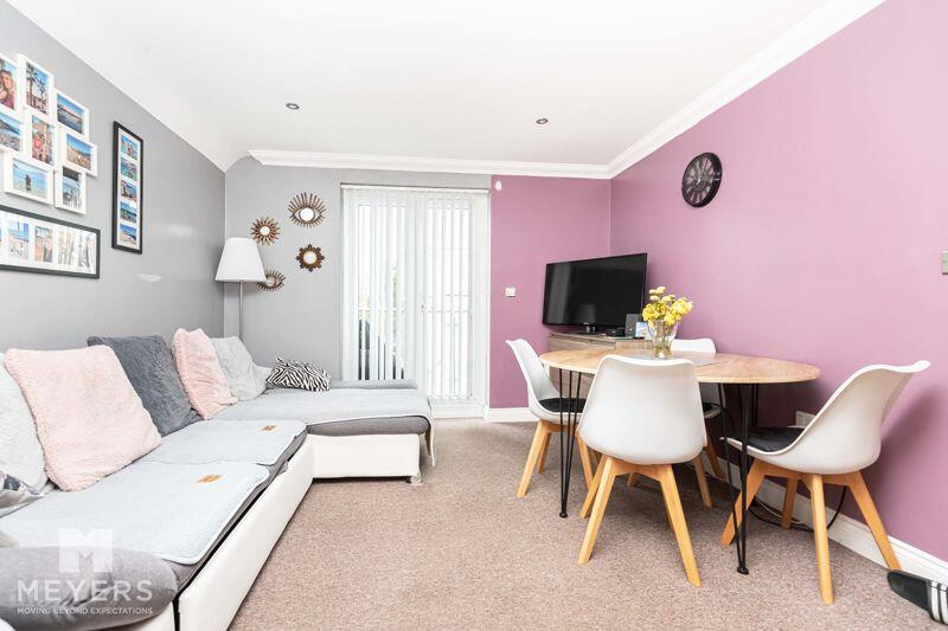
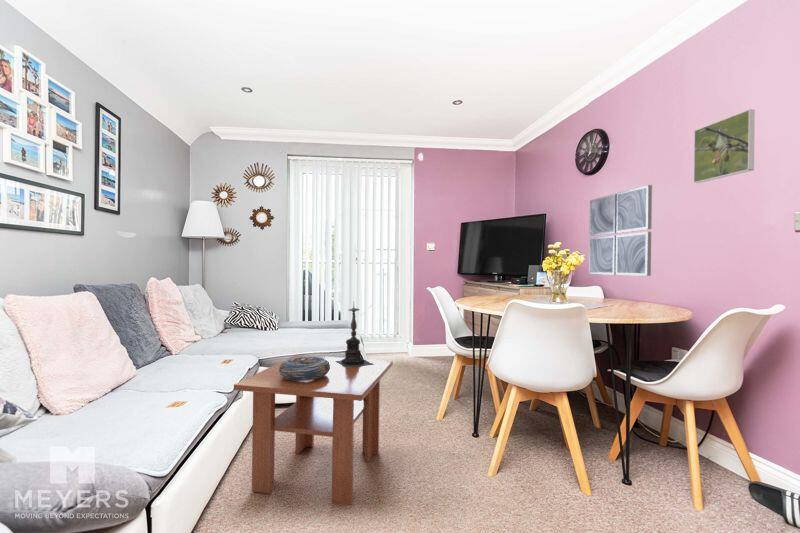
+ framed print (721, 148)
+ coffee table (322, 420)
+ wall art (617, 235)
+ candle holder (354, 331)
+ decorative bowl (305, 367)
